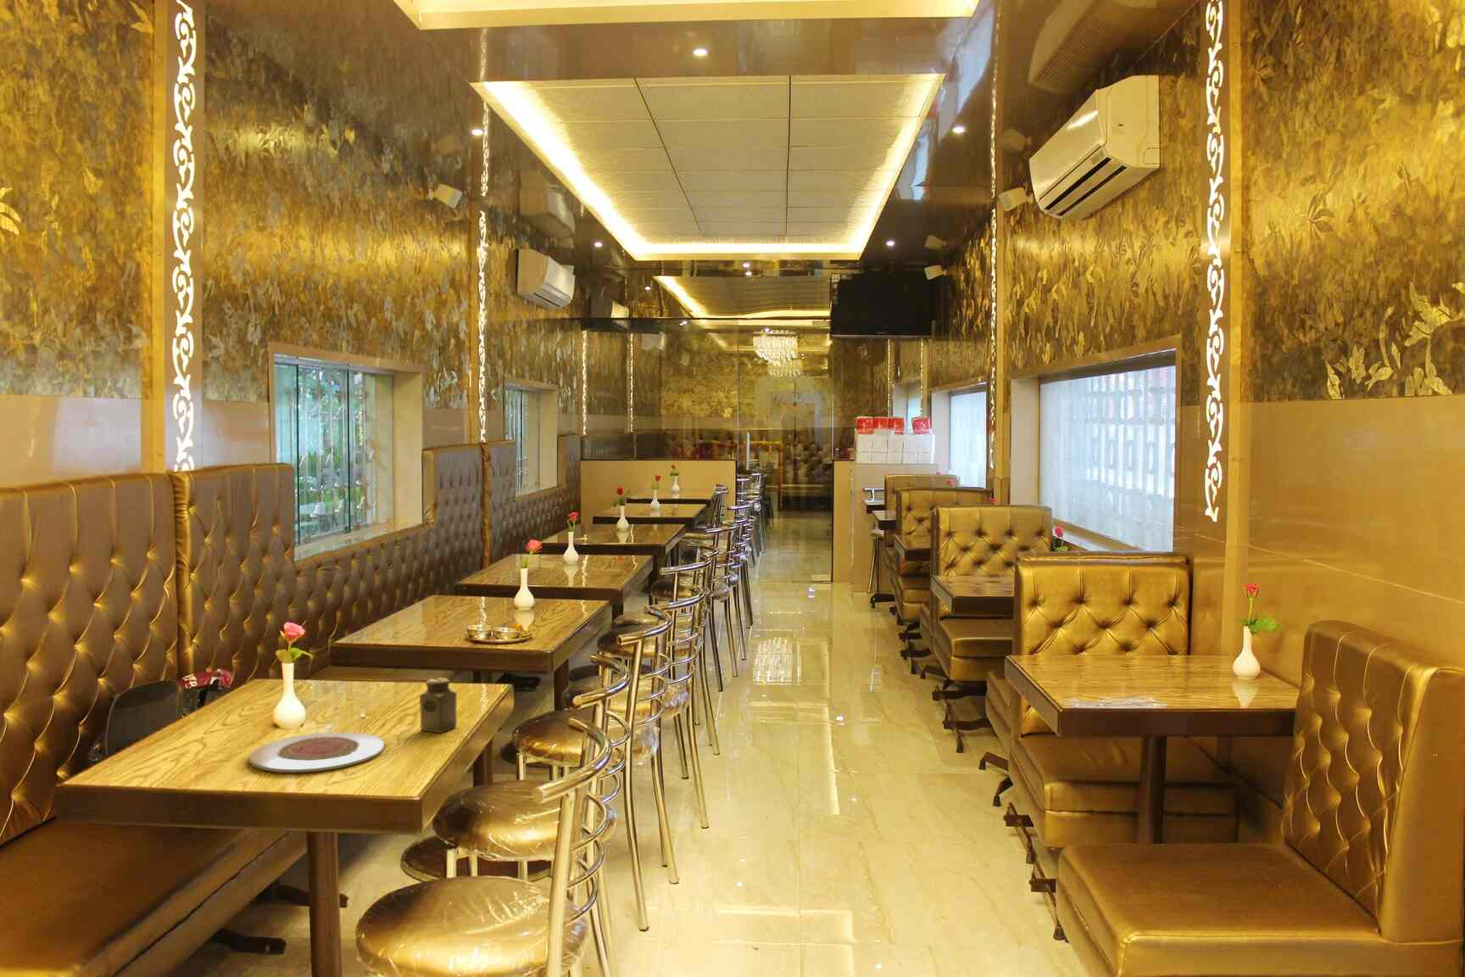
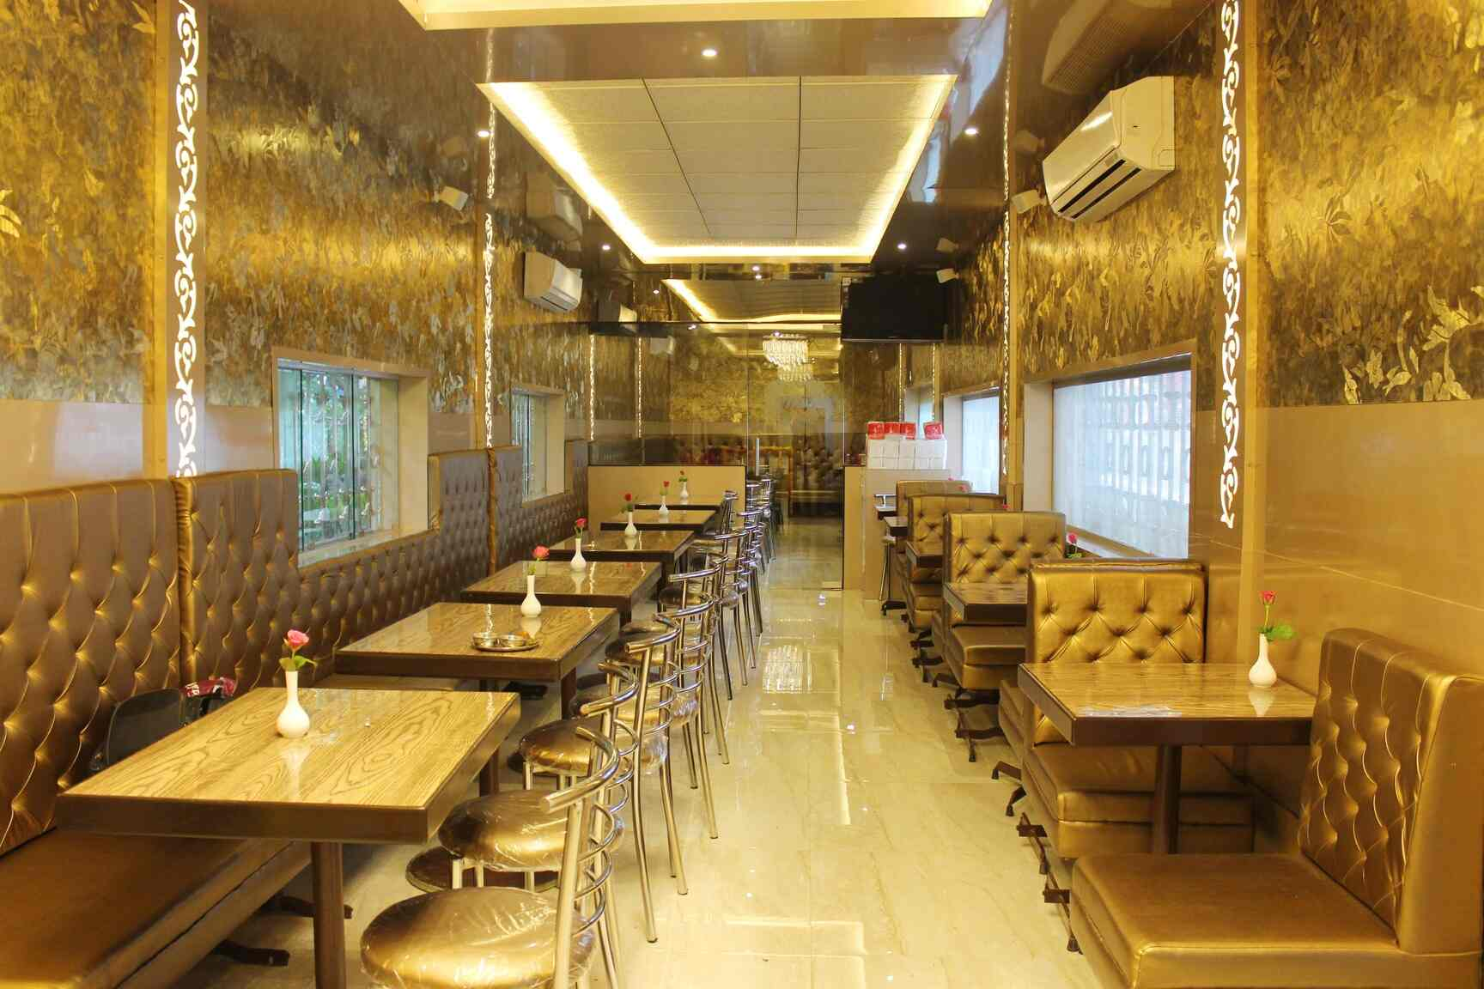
- plate (318, 750)
- salt shaker (438, 703)
